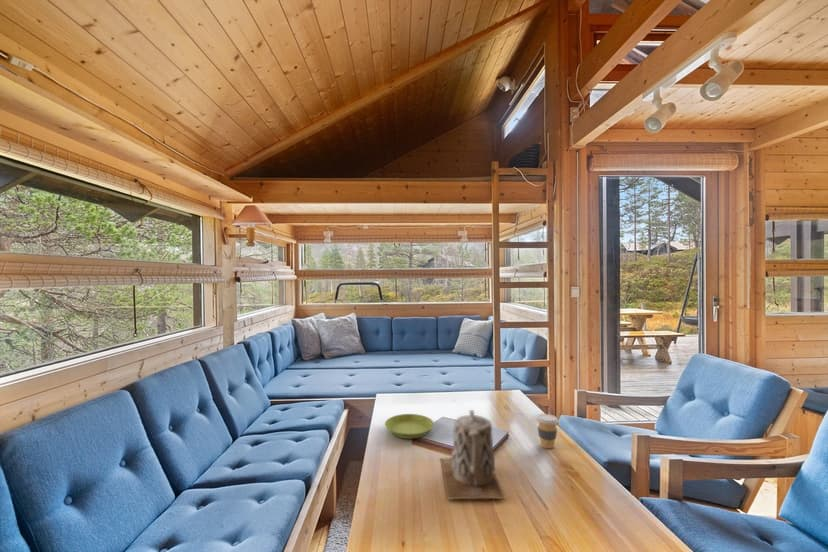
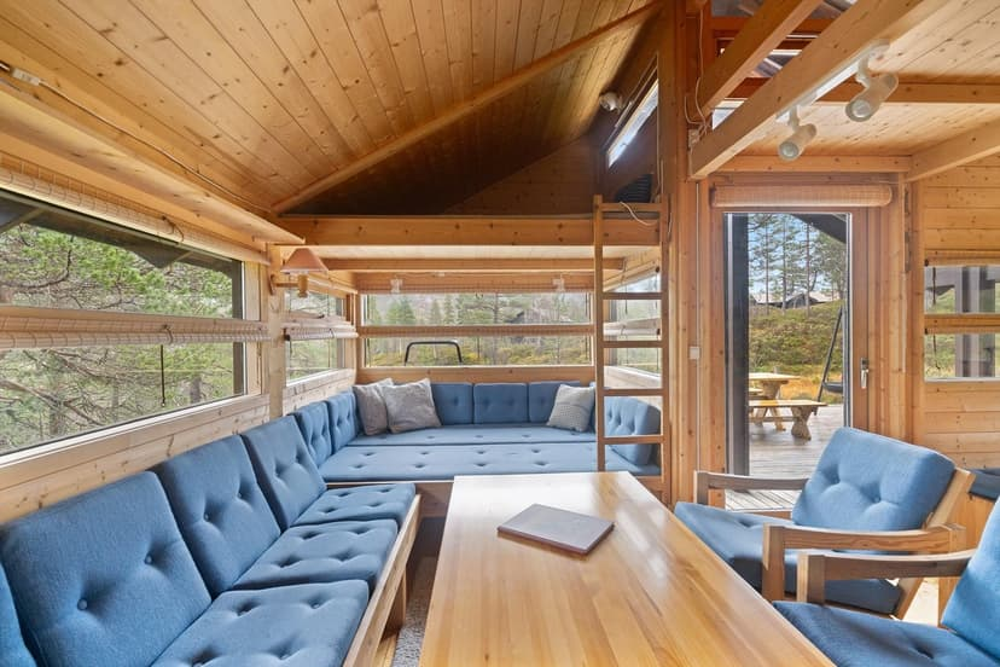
- teapot (469, 443)
- coffee cup (547, 431)
- saucer (409, 426)
